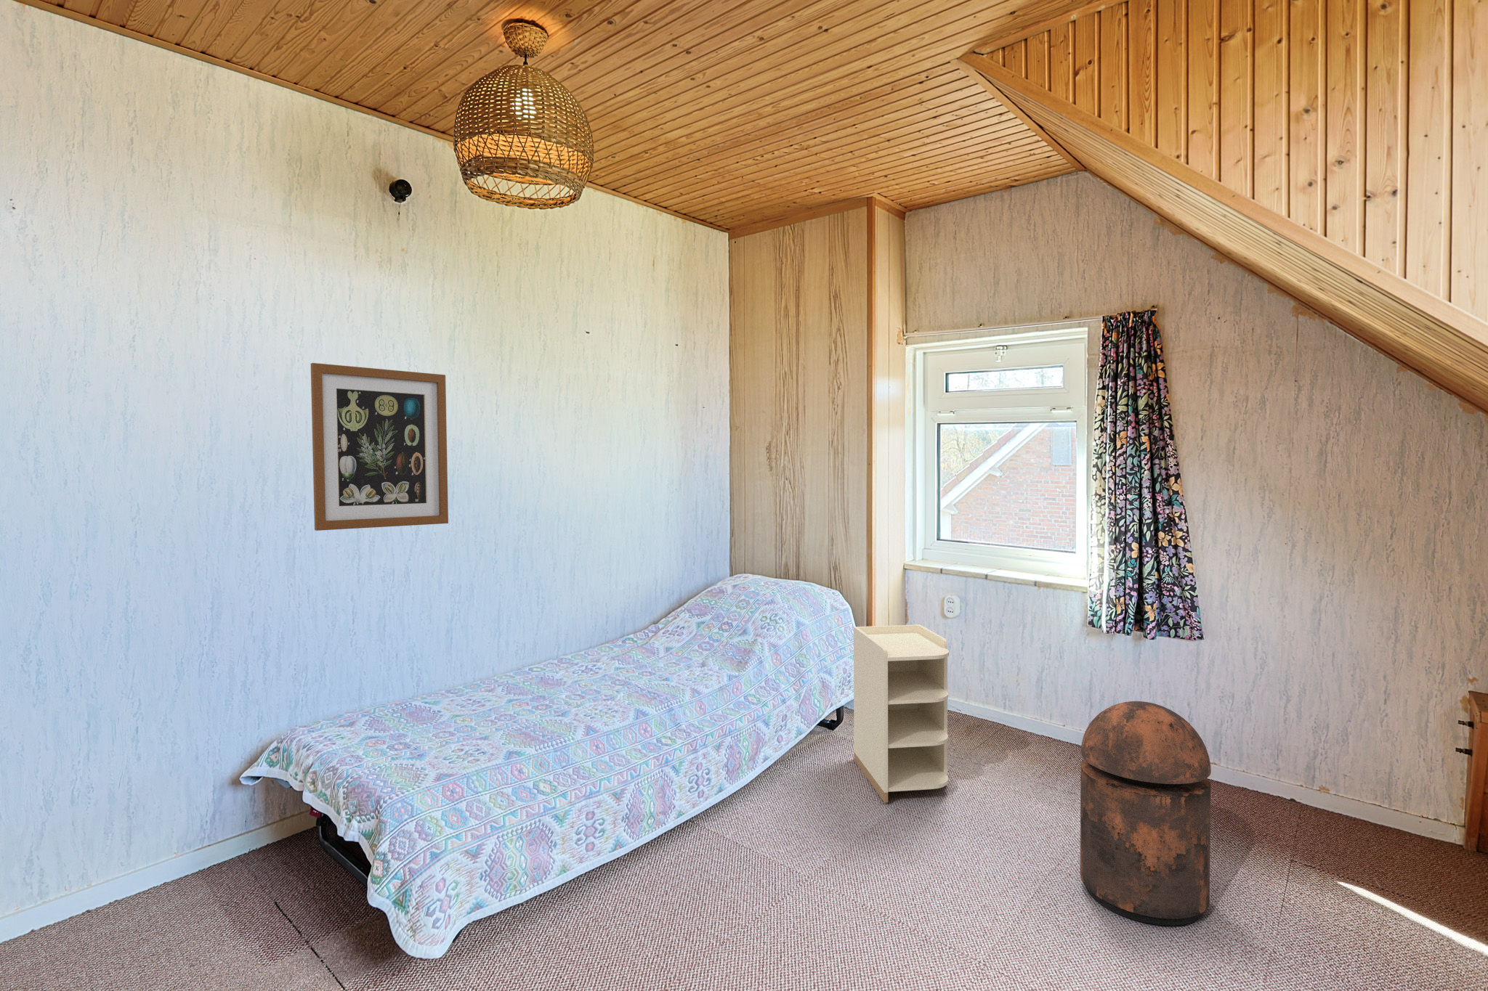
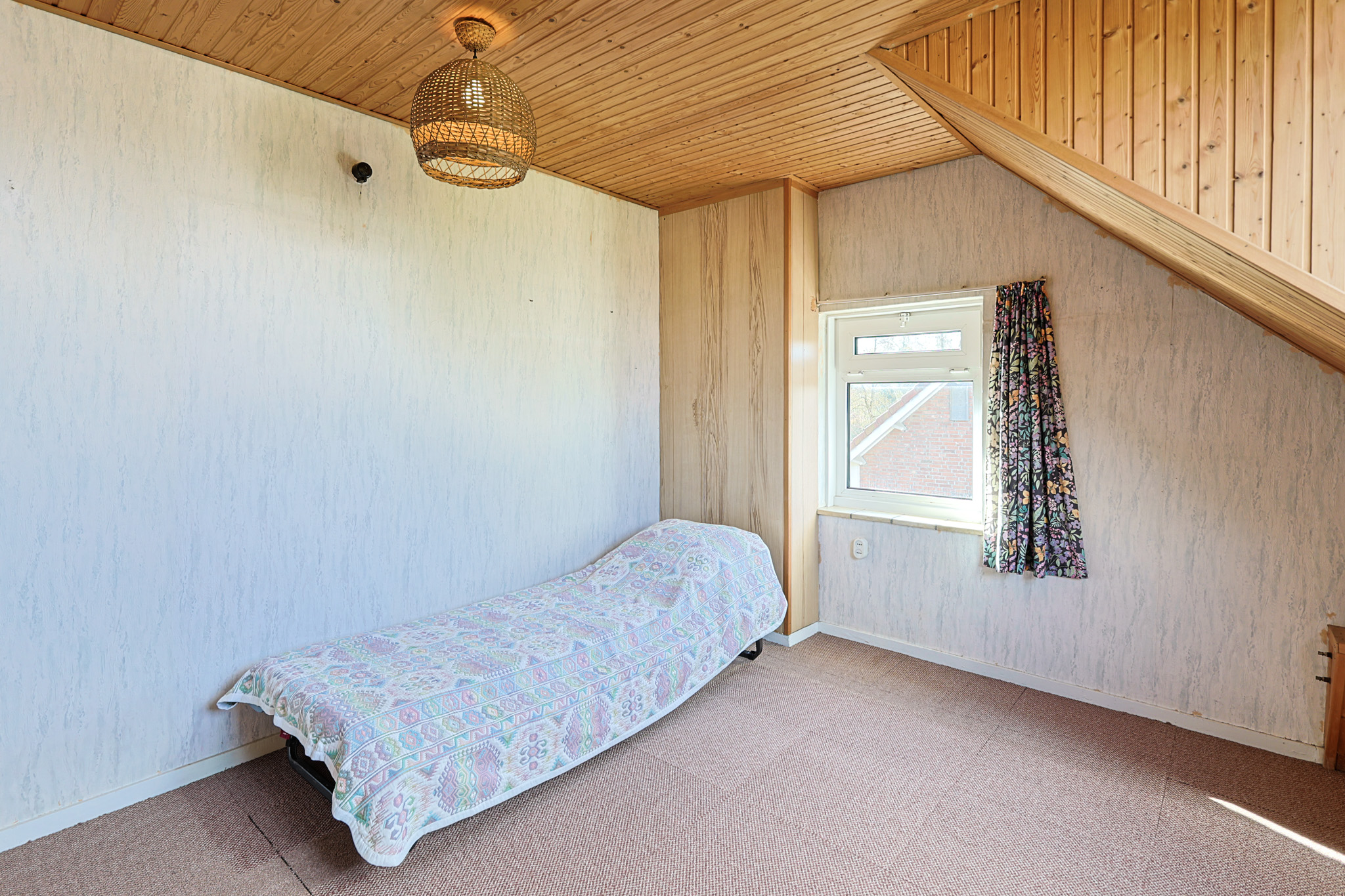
- wall art (384, 448)
- nightstand (898, 706)
- trash can (1143, 800)
